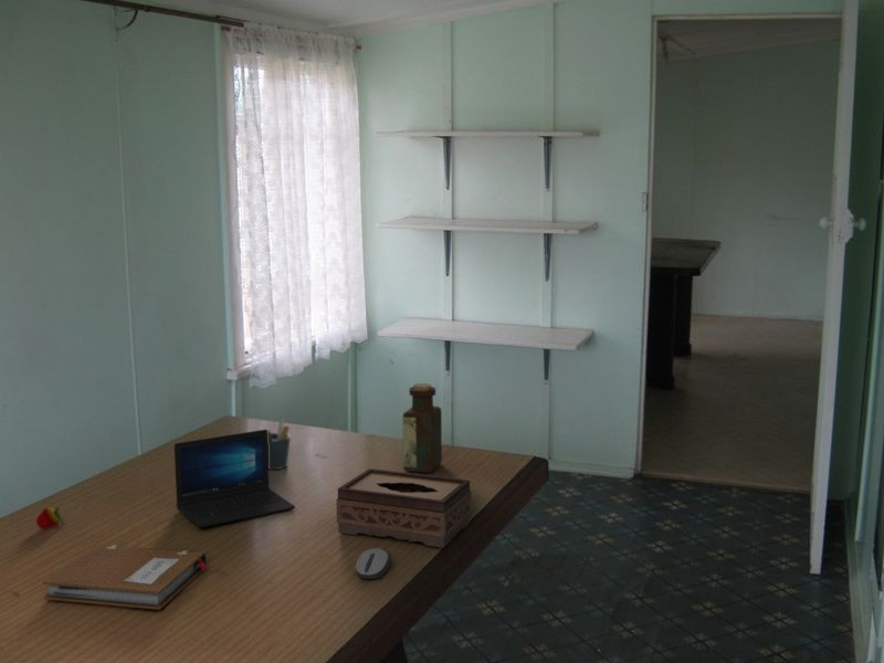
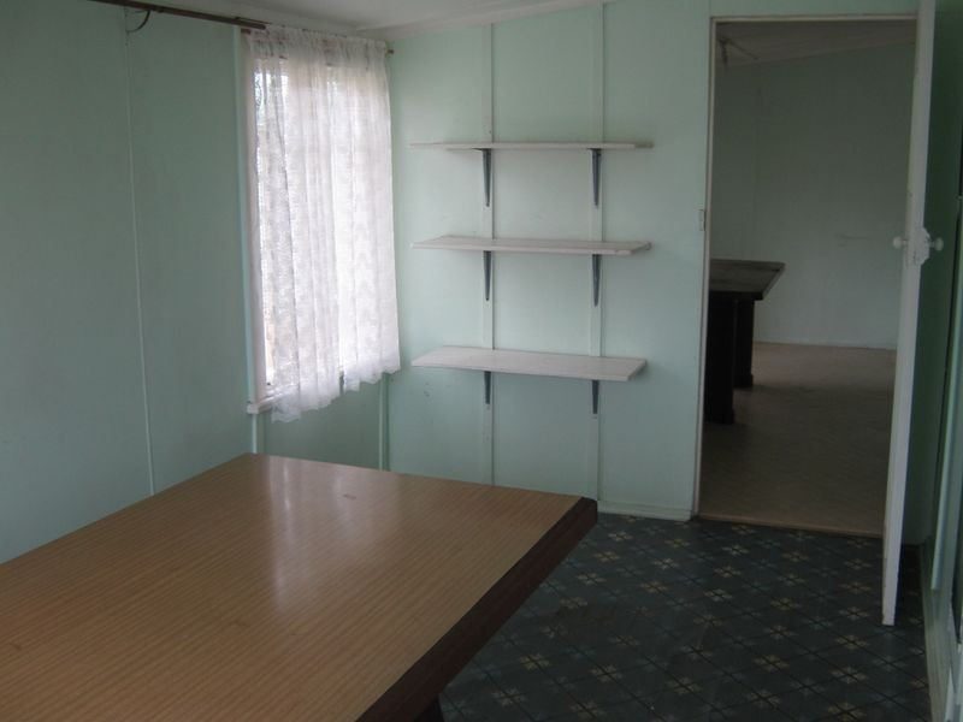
- tissue box (404, 506)
- bottle (422, 427)
- apple (59, 517)
- notebook (130, 573)
- laptop (234, 476)
- pen holder (275, 443)
- computer mouse (373, 561)
